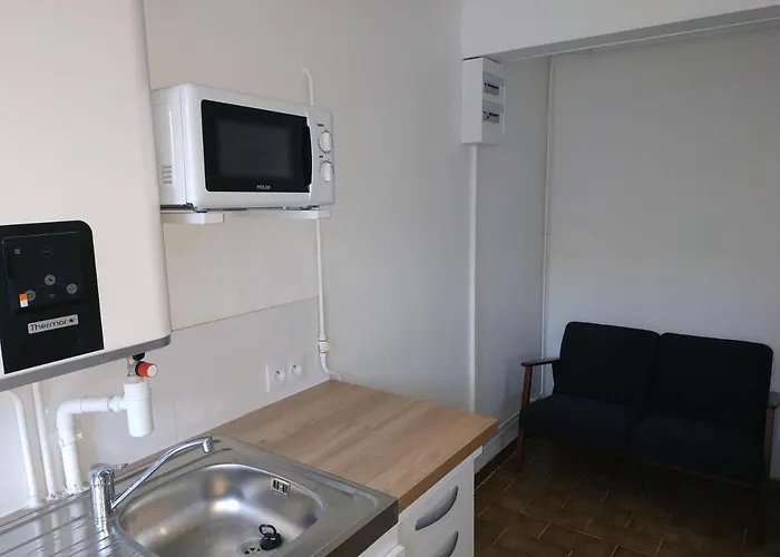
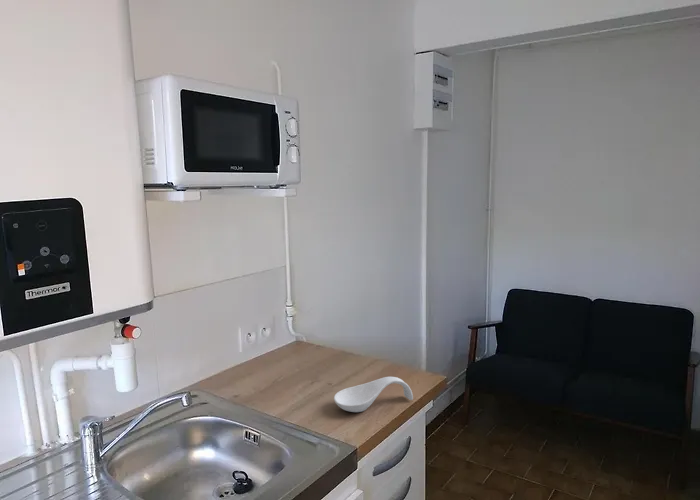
+ spoon rest (373, 392)
